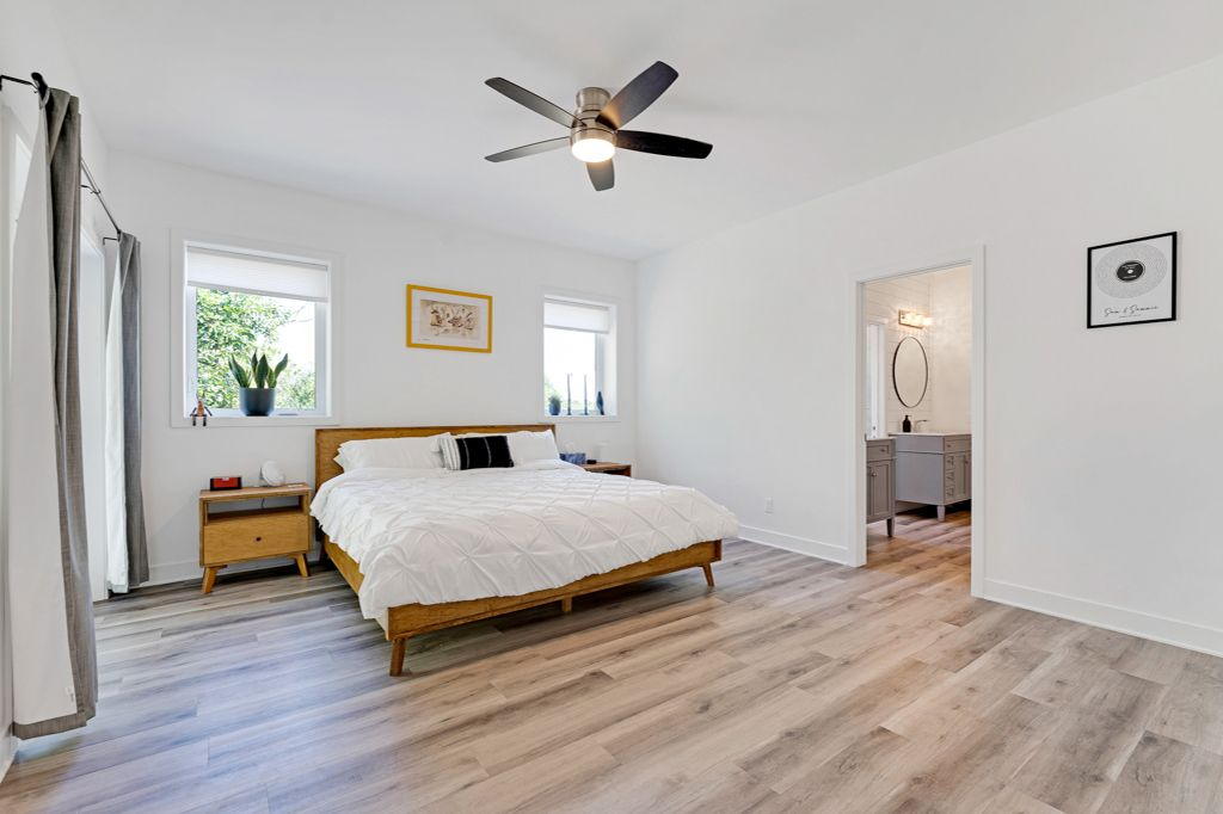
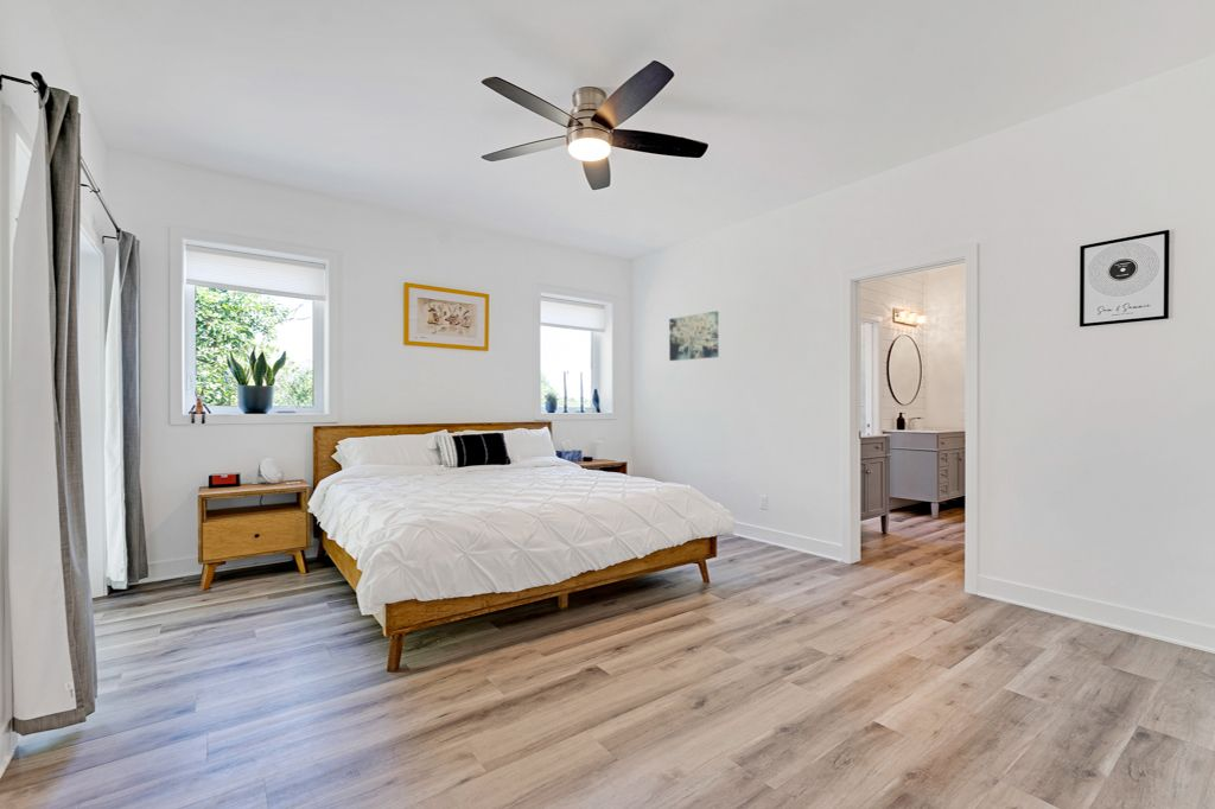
+ wall art (692, 337)
